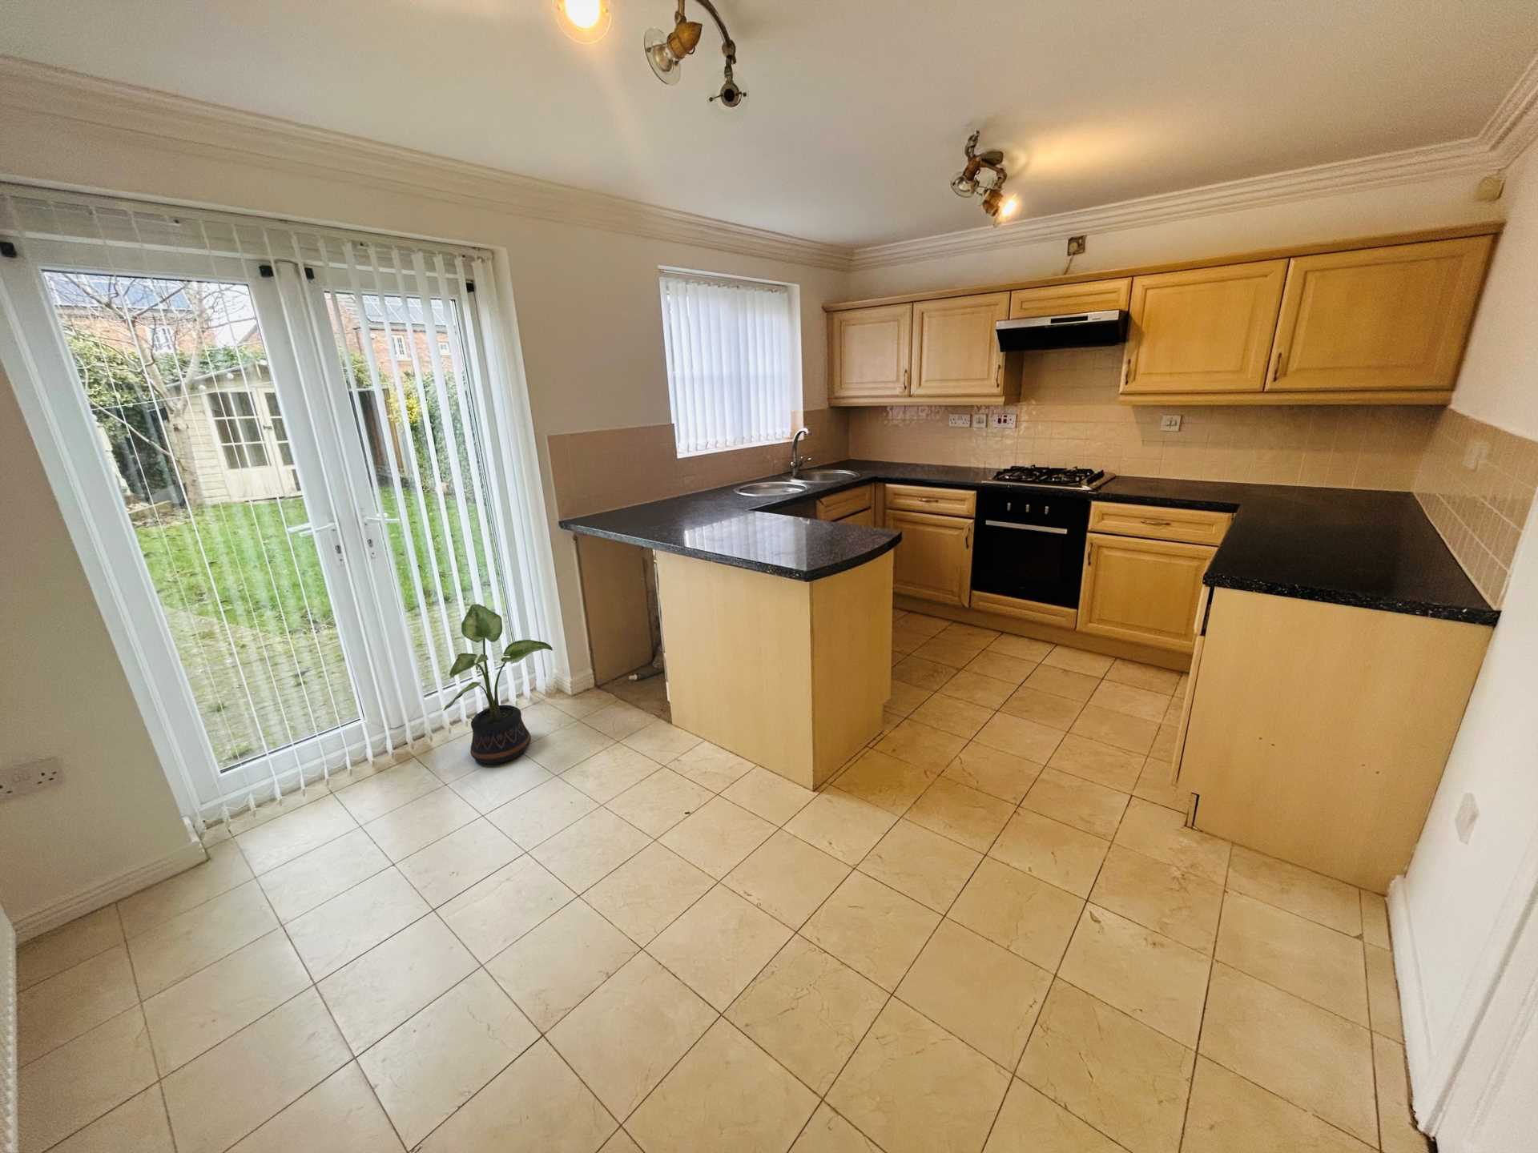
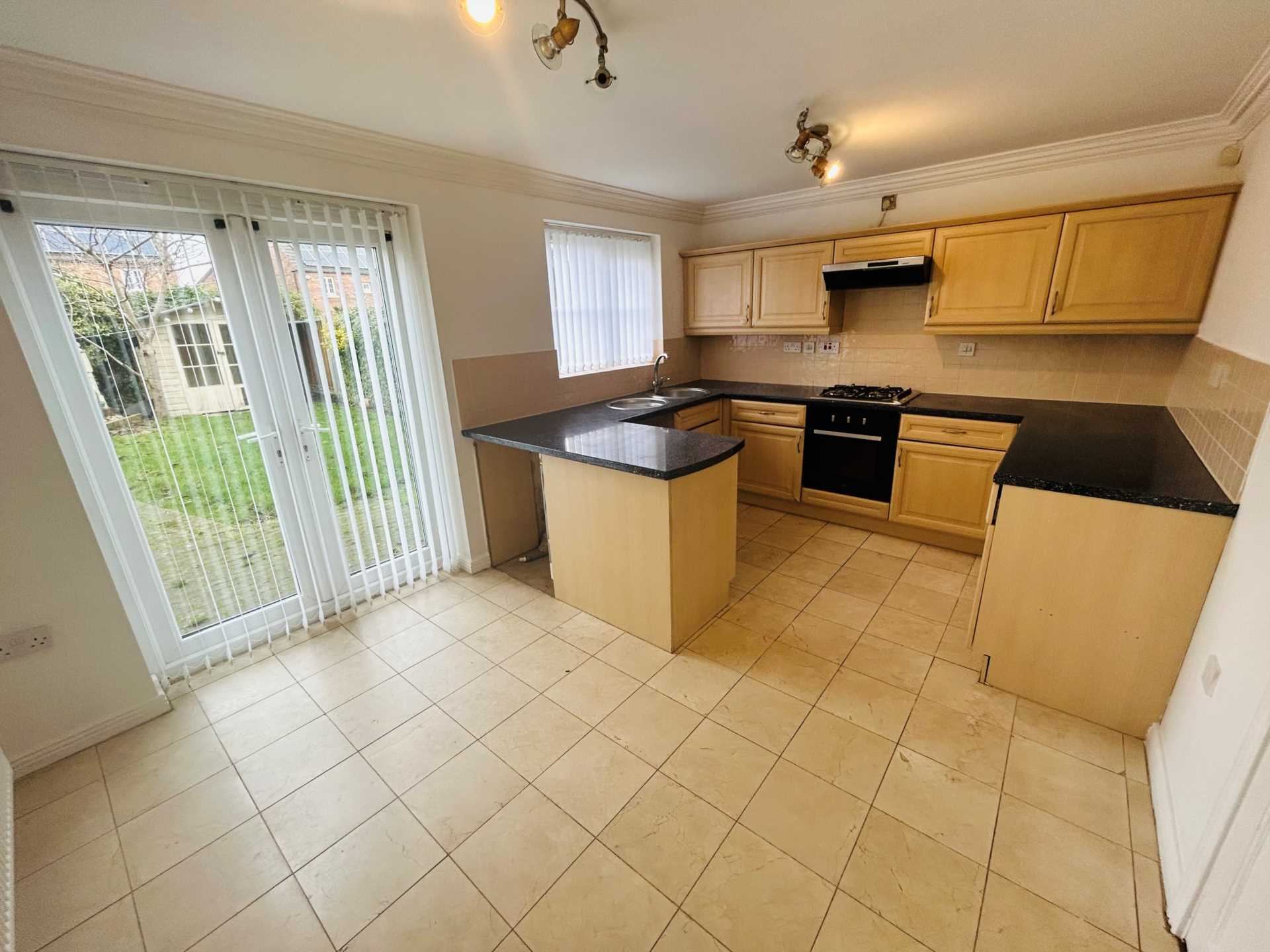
- potted plant (498, 683)
